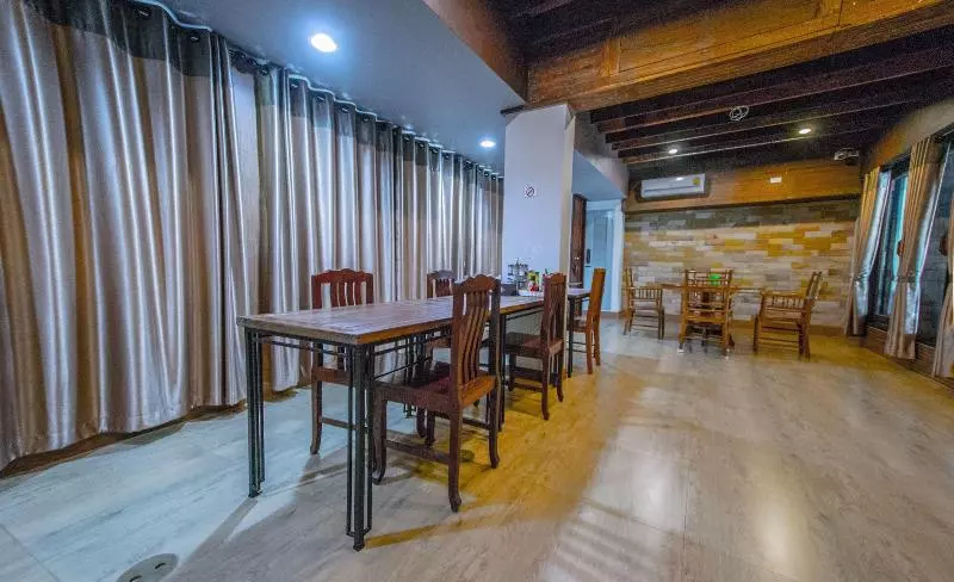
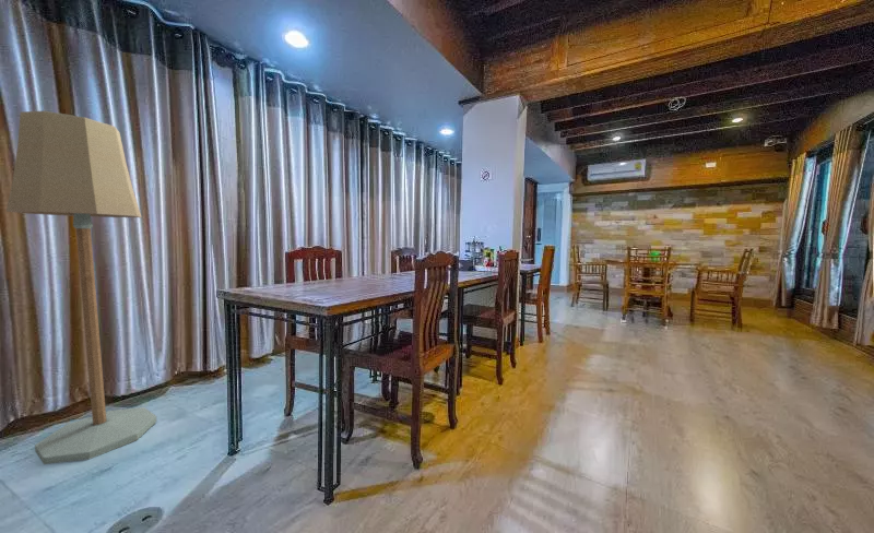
+ floor lamp (87, 286)
